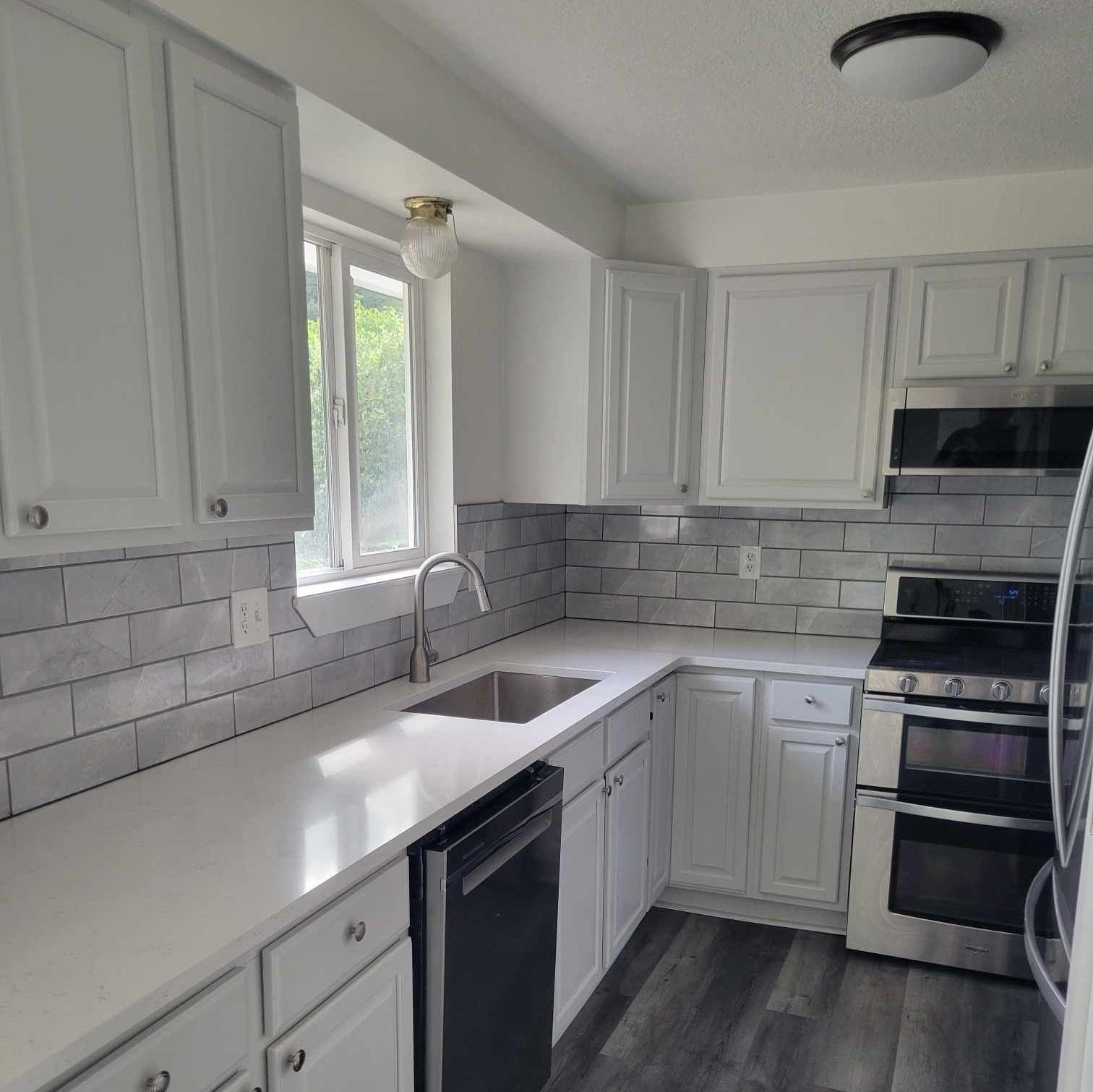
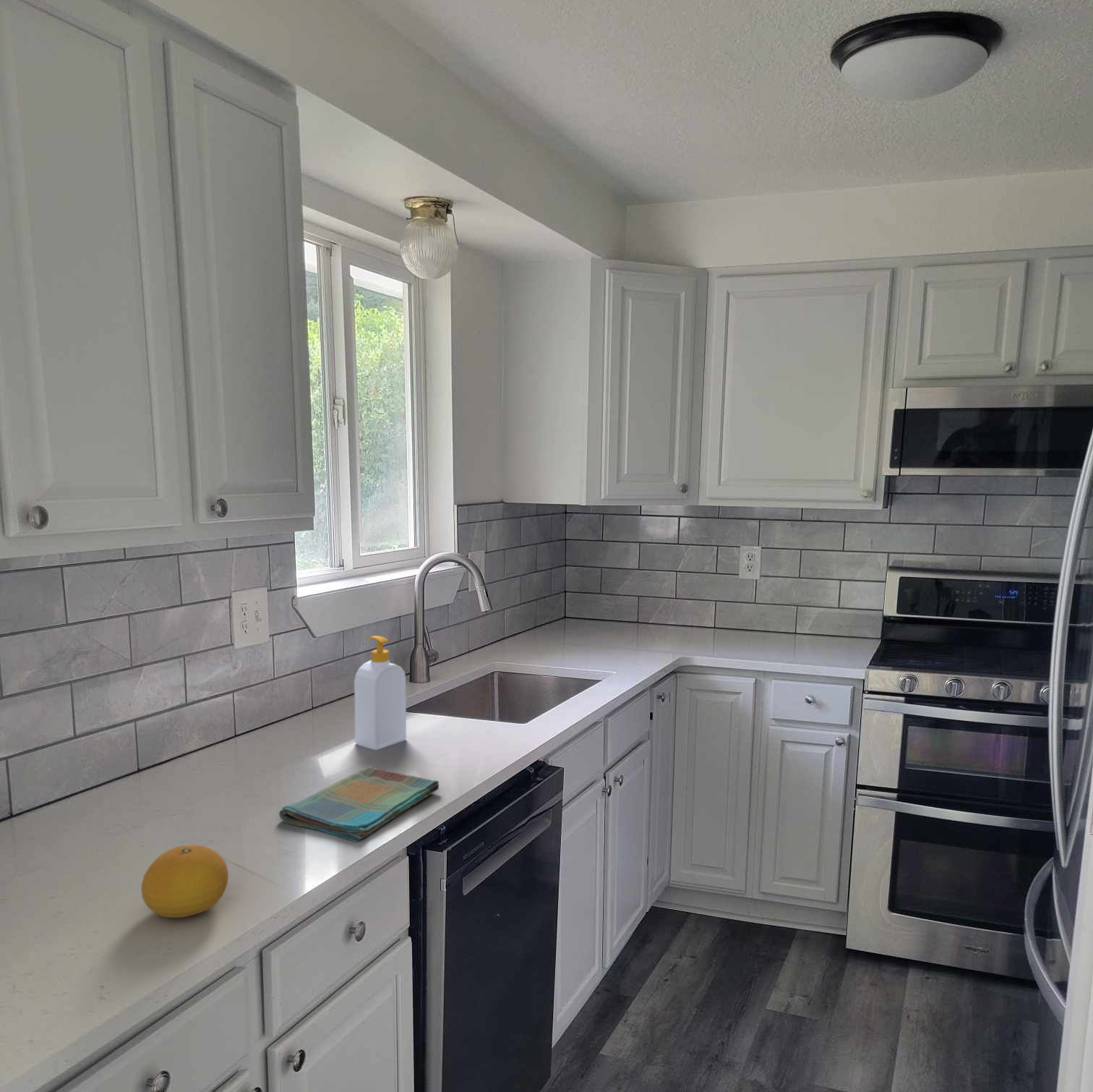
+ dish towel (362, 798)
+ fruit (185, 879)
+ soap bottle (379, 690)
